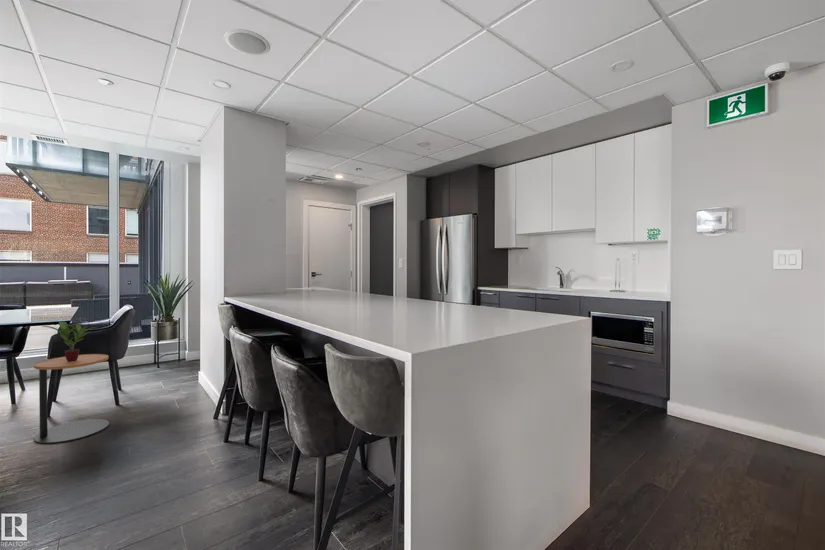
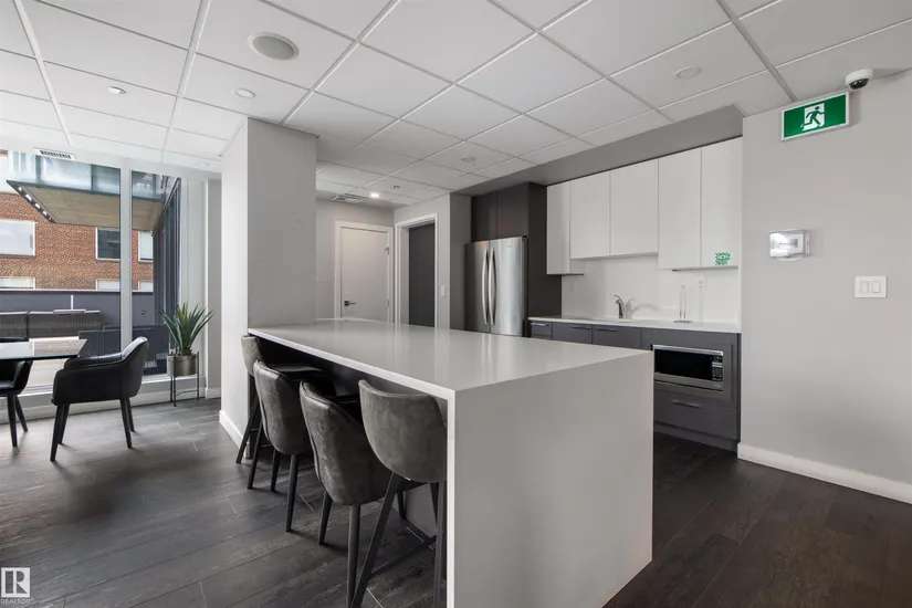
- potted plant (71, 339)
- side table (74, 421)
